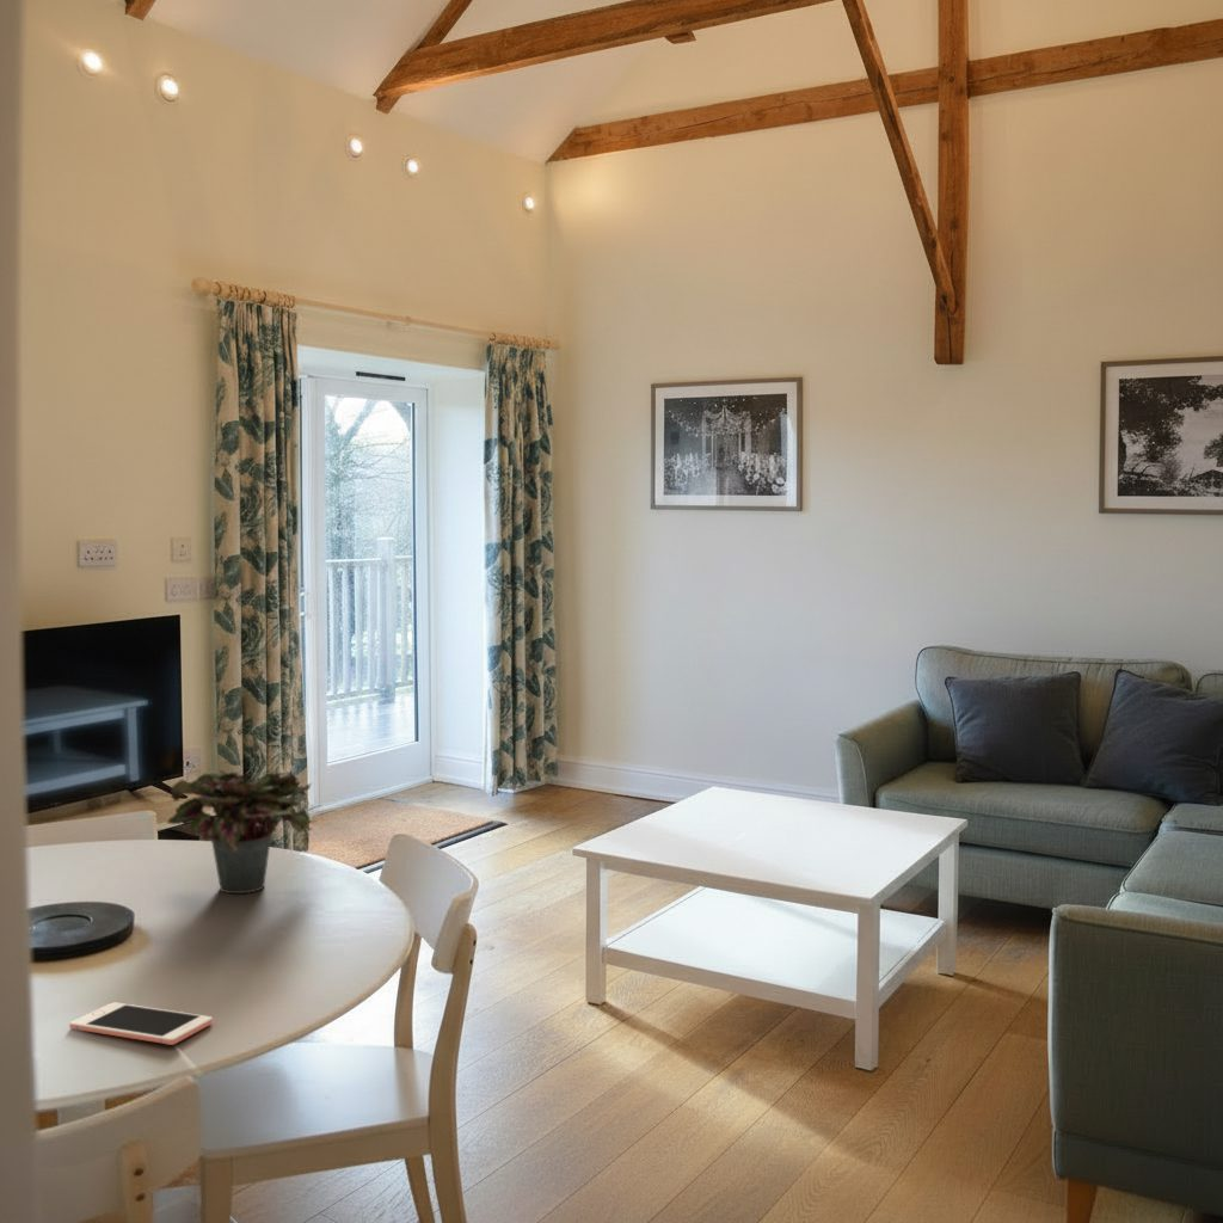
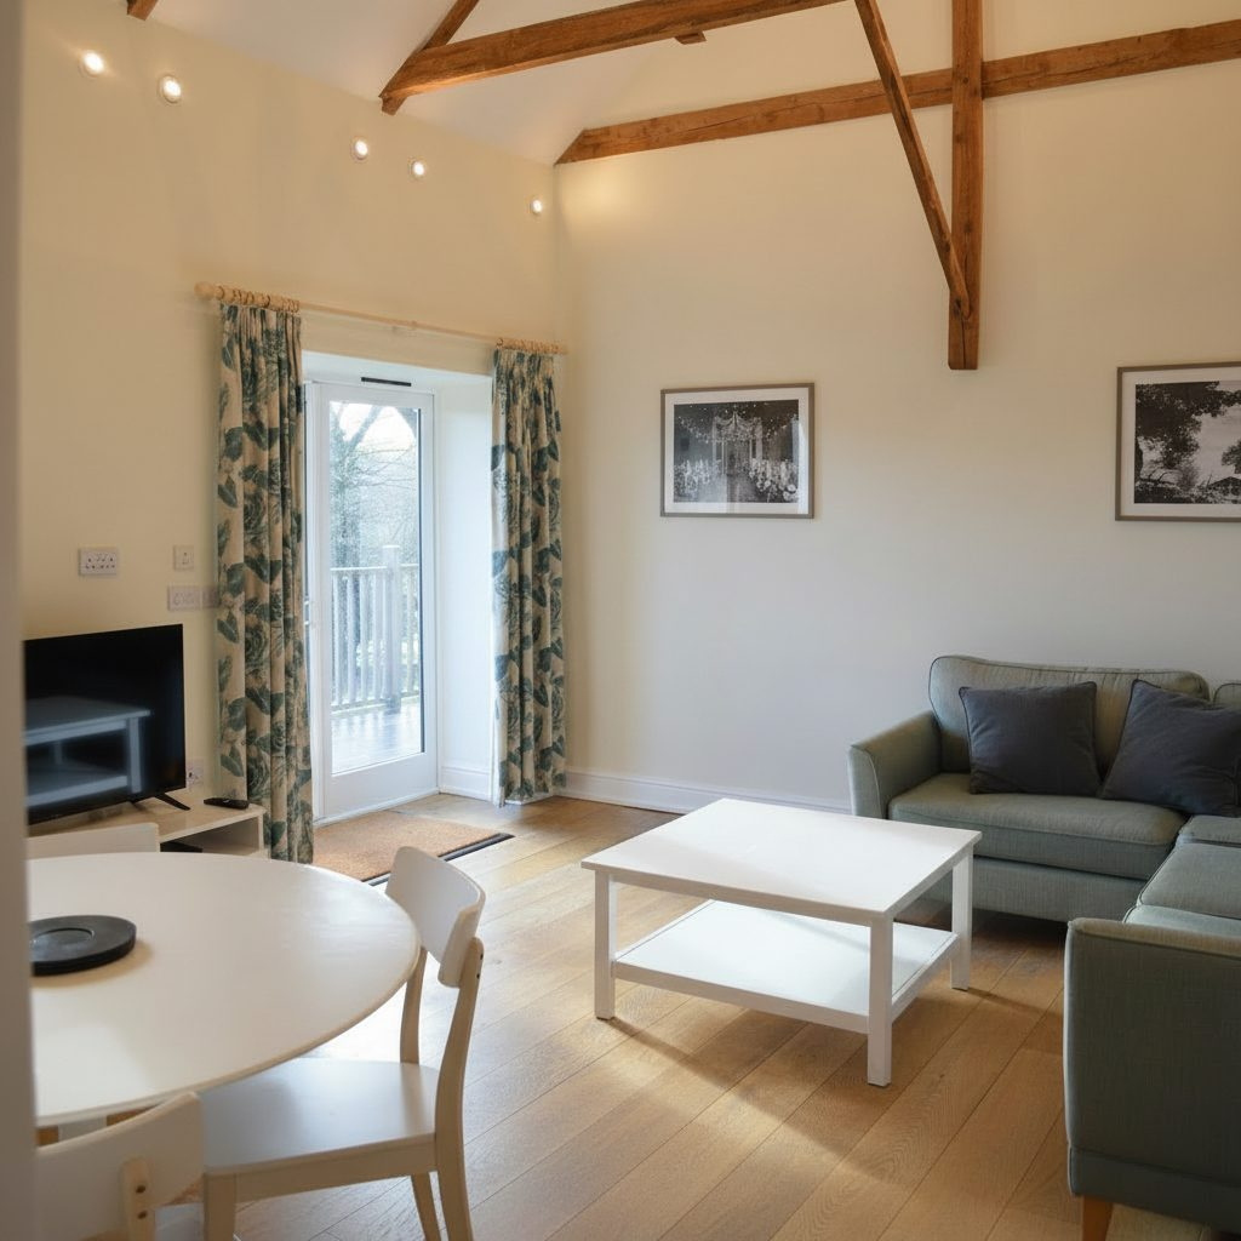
- cell phone (141, 1022)
- potted plant (244, 829)
